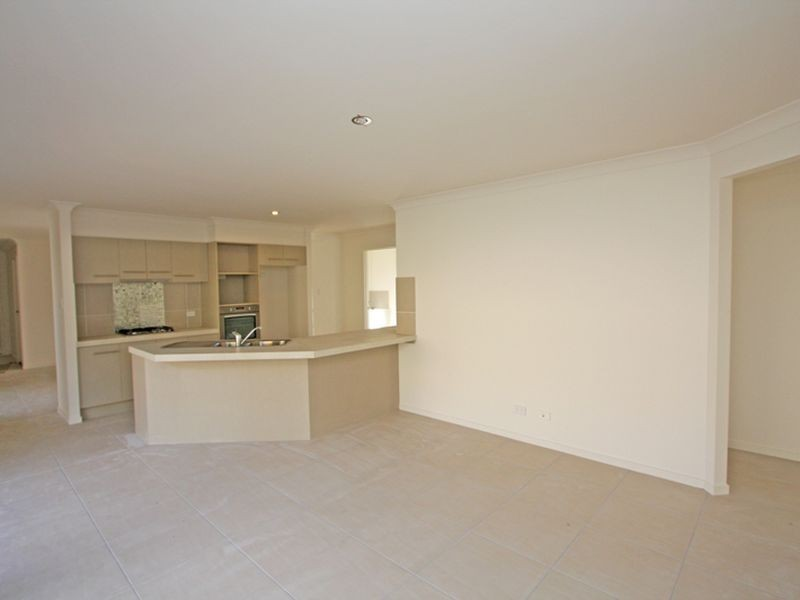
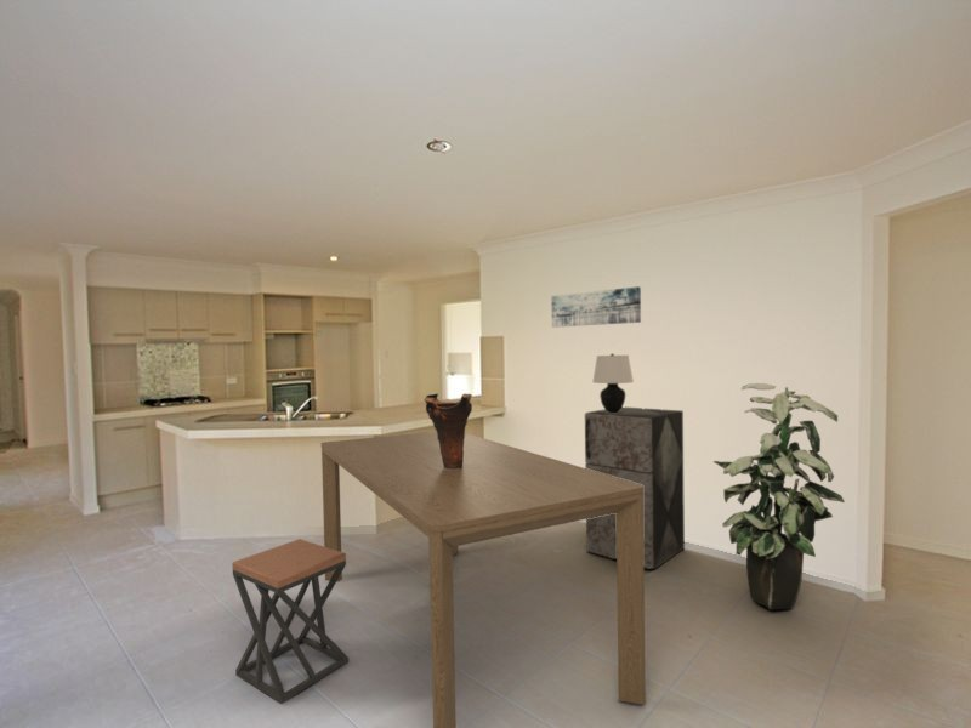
+ wall art (592, 308)
+ vase (449, 430)
+ dining table (449, 544)
+ table lamp (612, 382)
+ storage cabinet (632, 482)
+ stool (291, 613)
+ indoor plant (772, 491)
